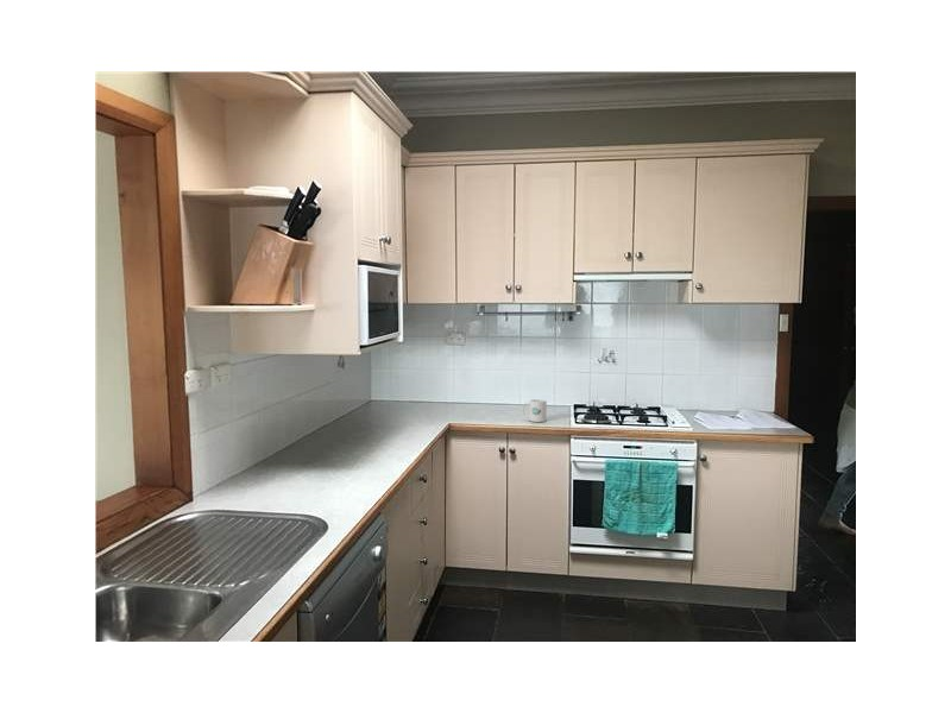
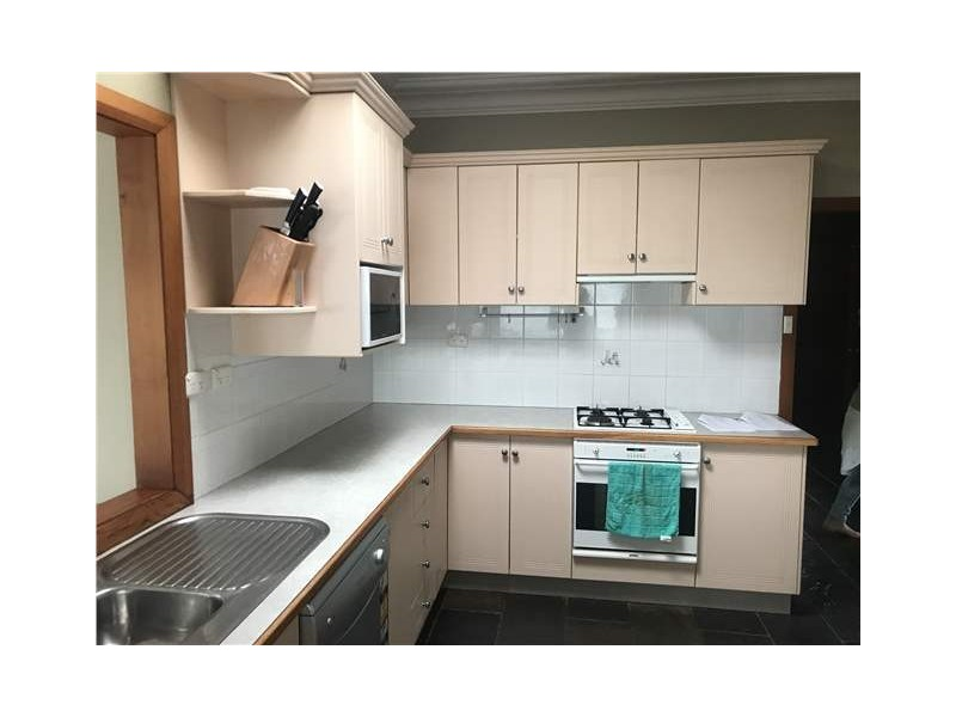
- mug (534, 410)
